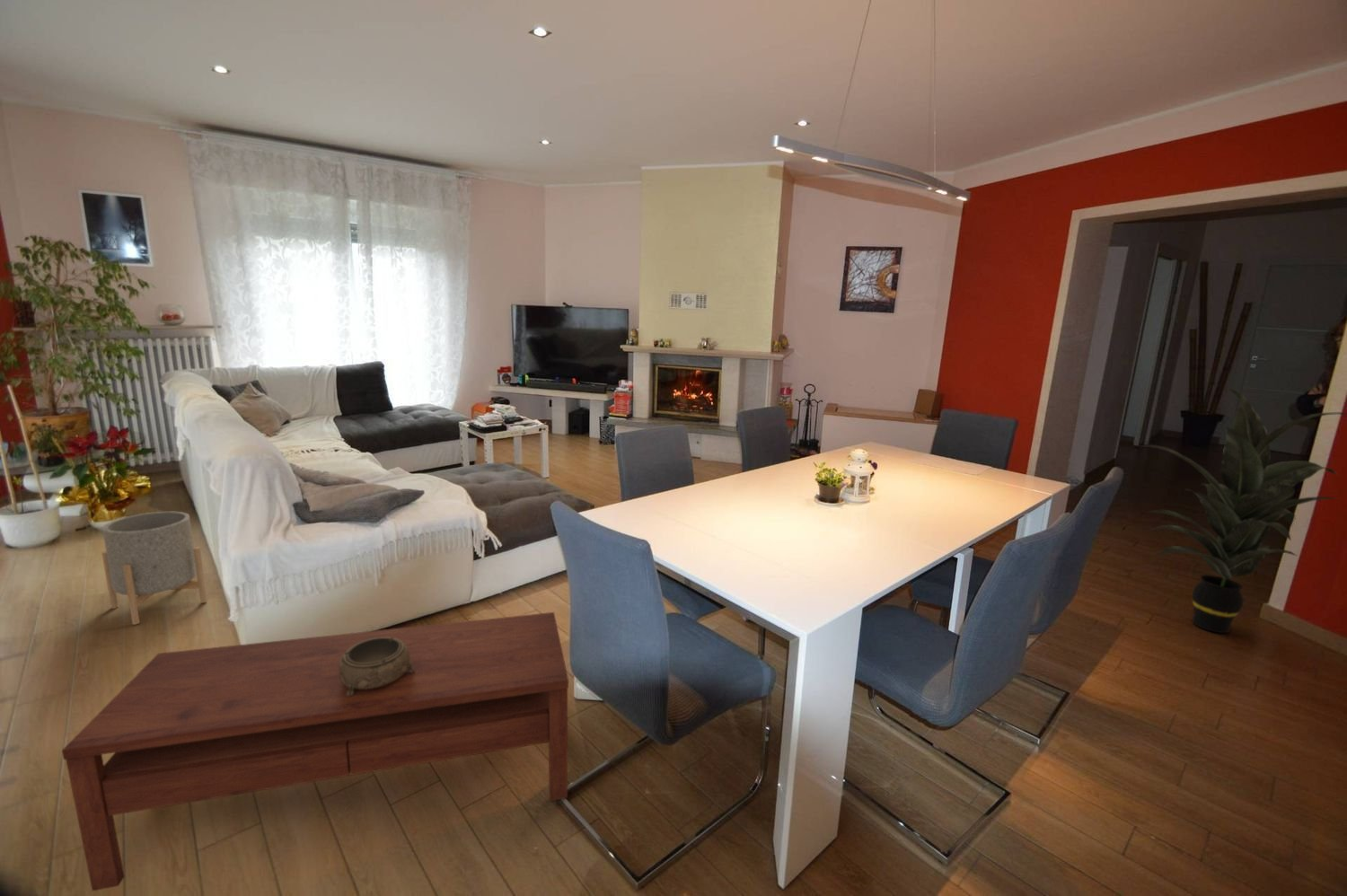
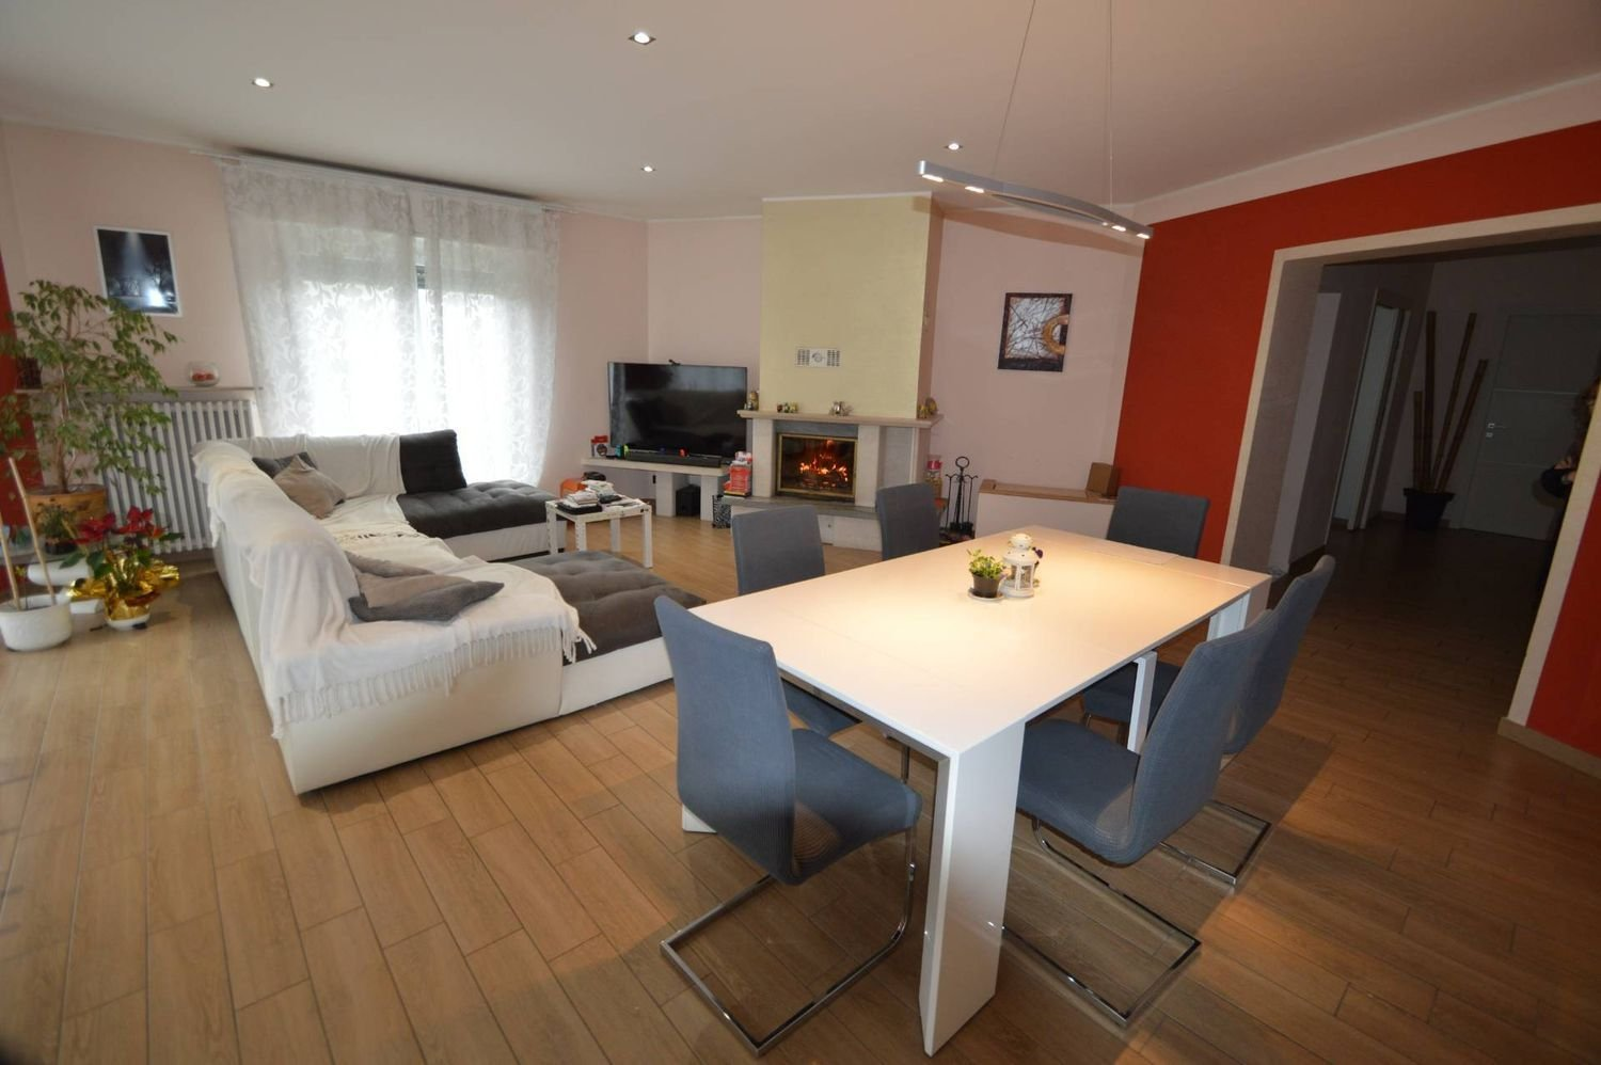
- indoor plant (1231, 511)
- coffee table (365, 726)
- planter (154, 563)
- decorative bowl (377, 662)
